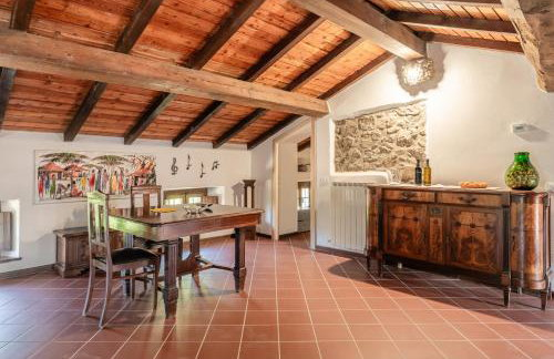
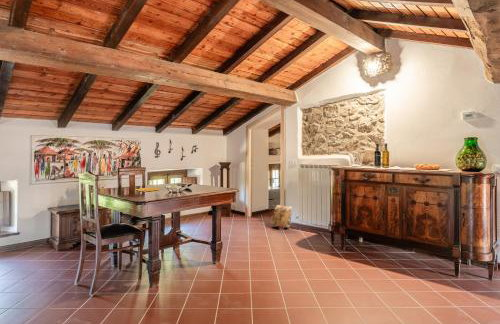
+ backpack (281, 216)
